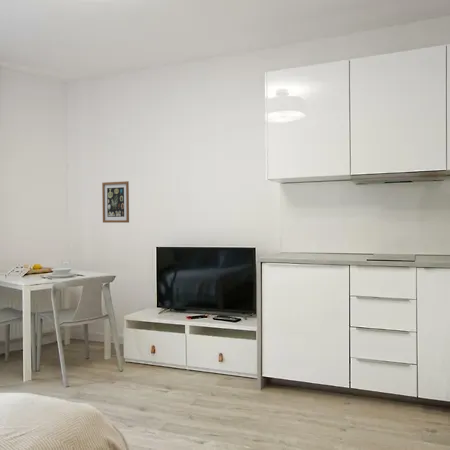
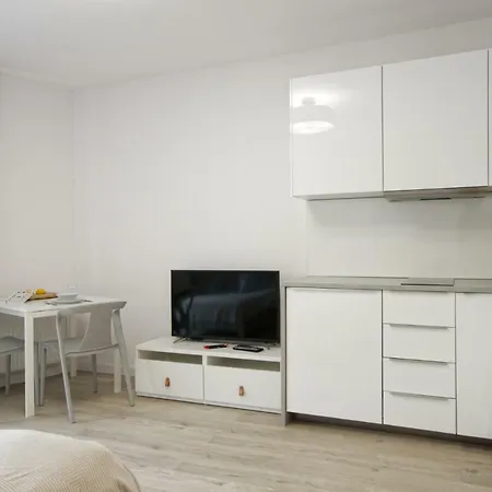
- wall art (115, 202)
